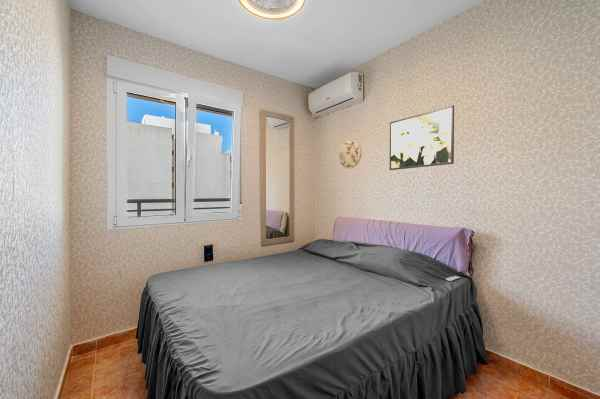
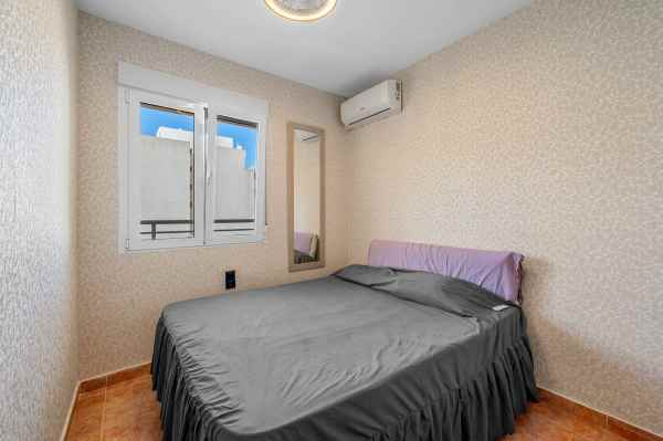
- decorative plate (349, 154)
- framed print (418, 141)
